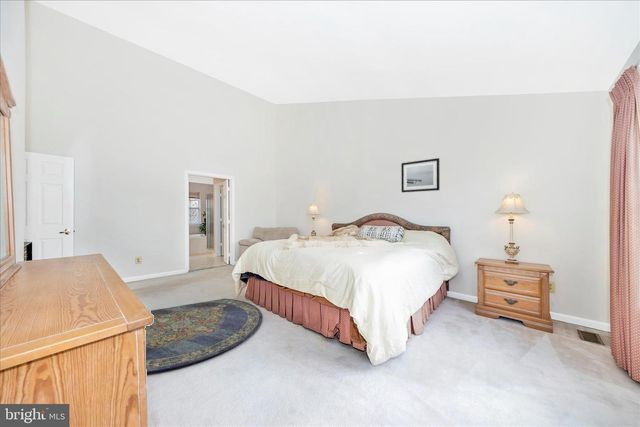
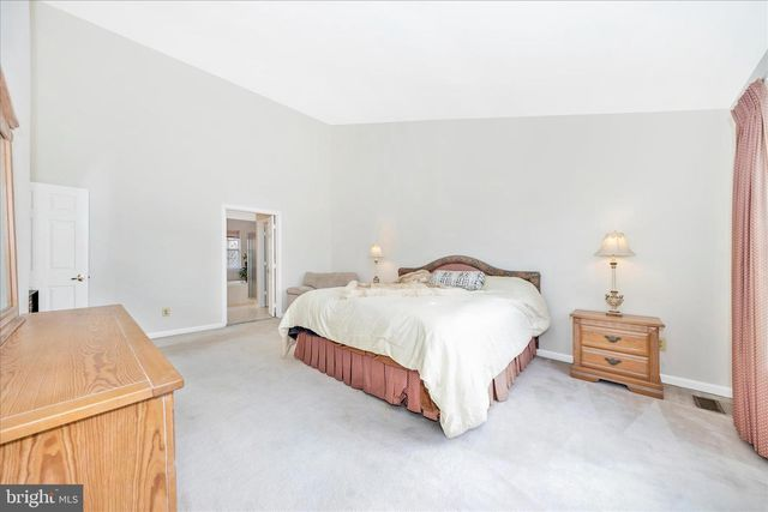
- rug (180, 324)
- wall art (419, 176)
